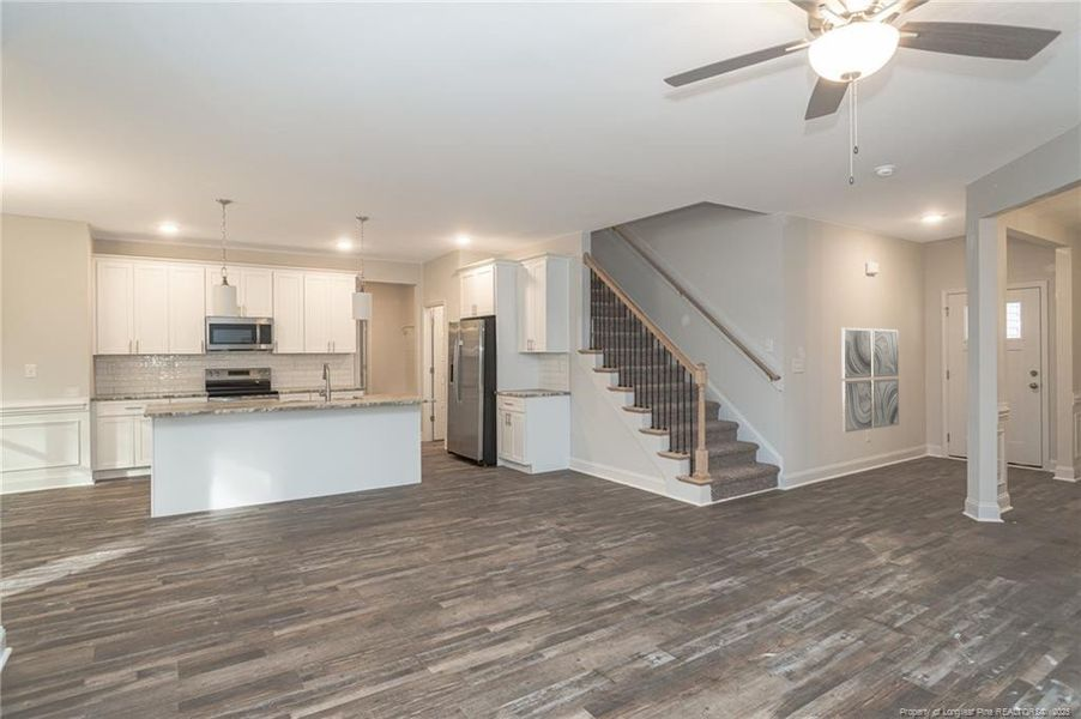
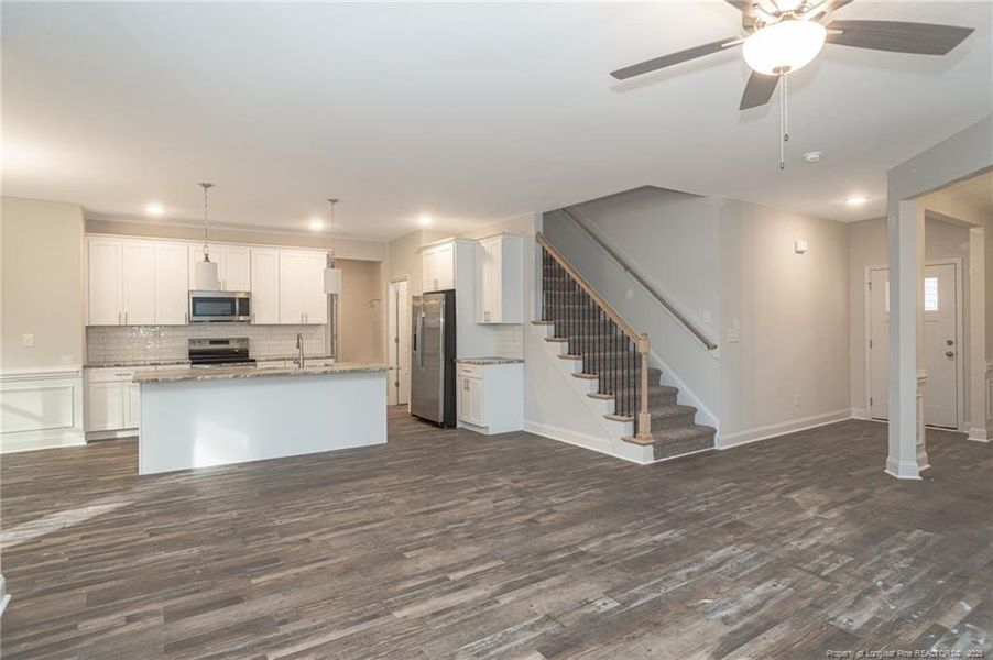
- wall art (871, 376)
